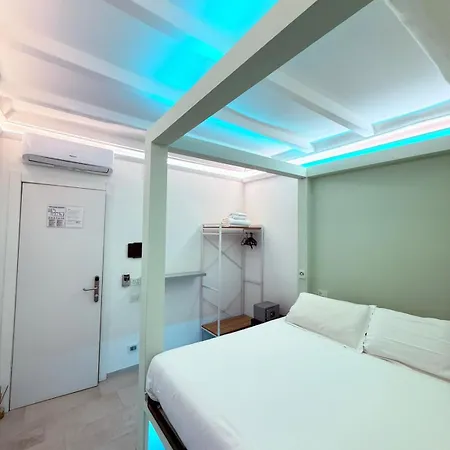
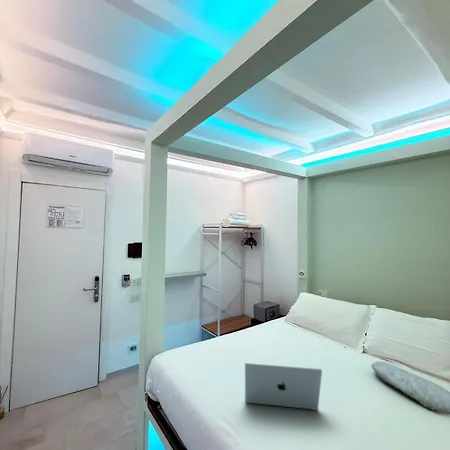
+ cushion (410, 382)
+ laptop (279, 372)
